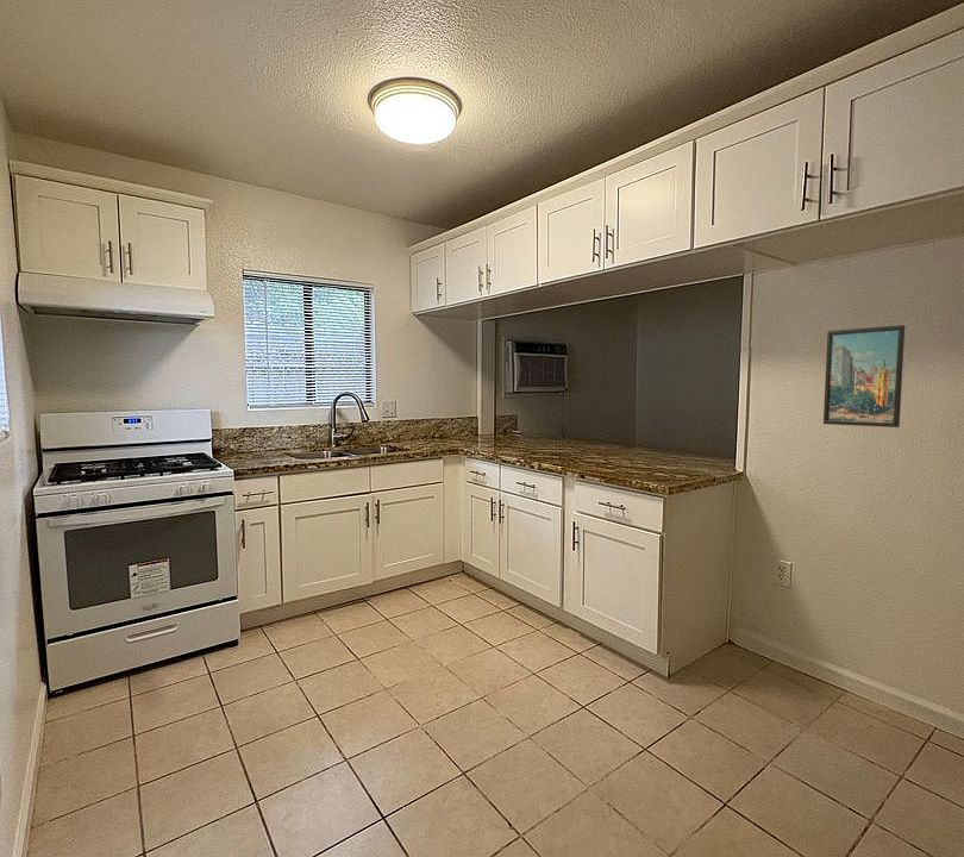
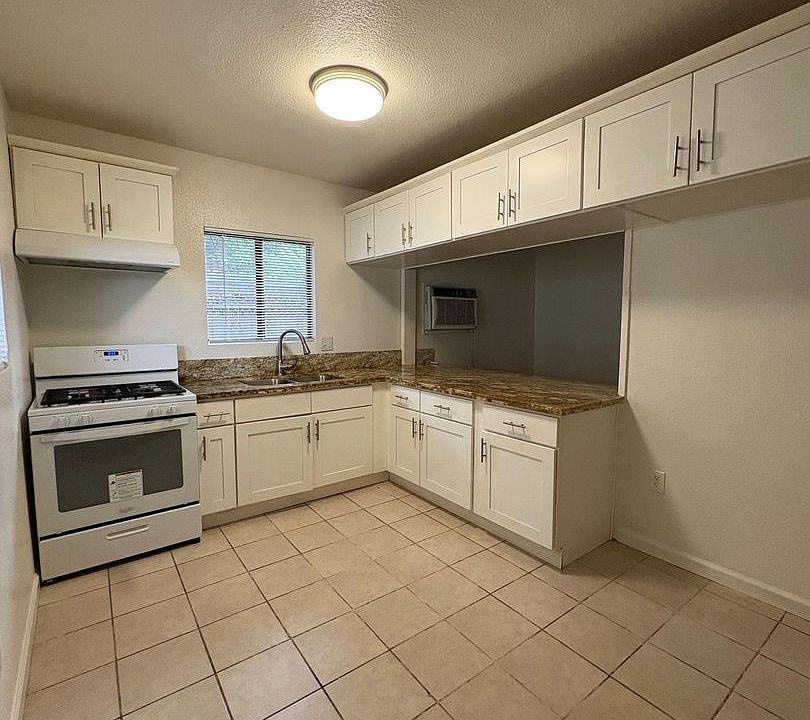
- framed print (862, 376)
